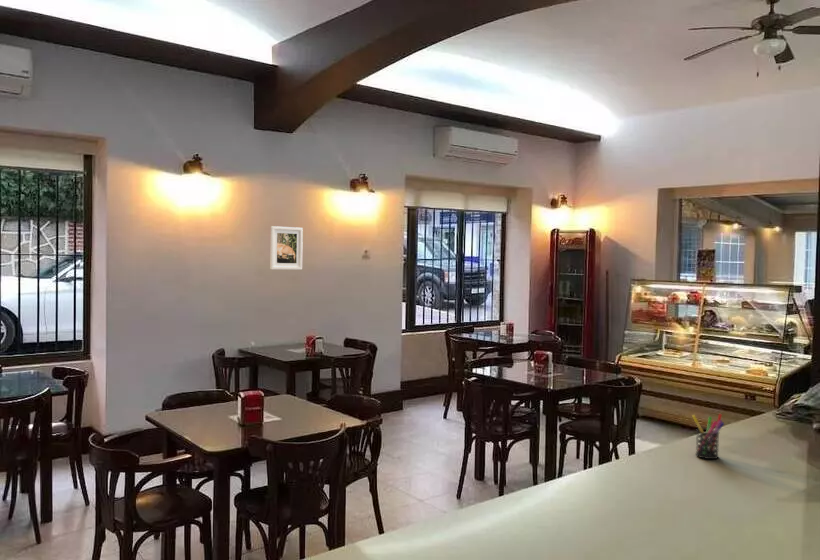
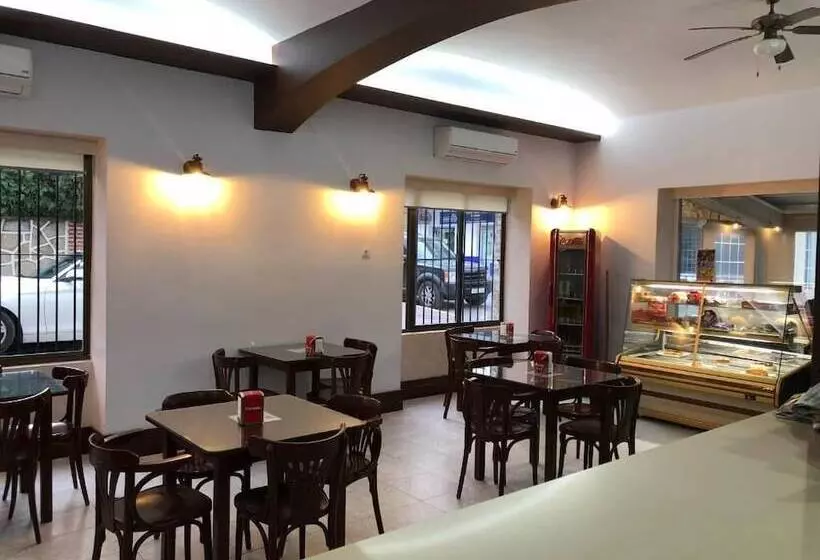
- pen holder (709, 434)
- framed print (286, 248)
